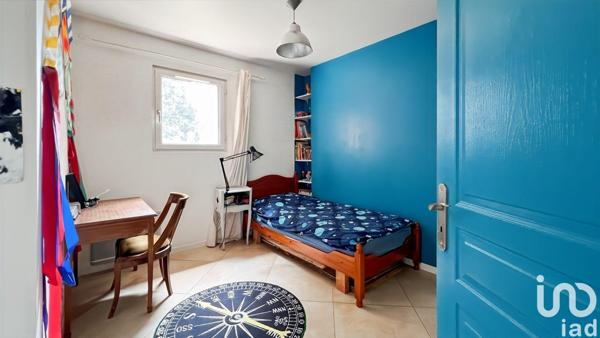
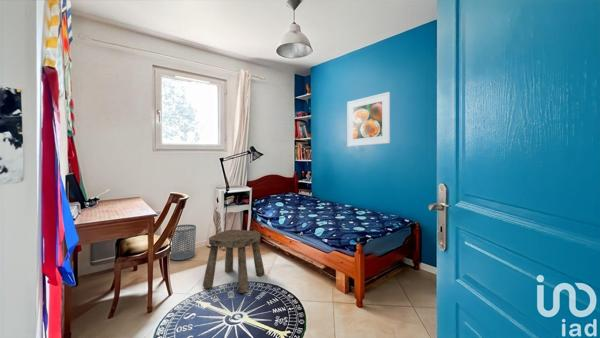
+ stool (232, 257)
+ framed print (367, 121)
+ waste bin (182, 241)
